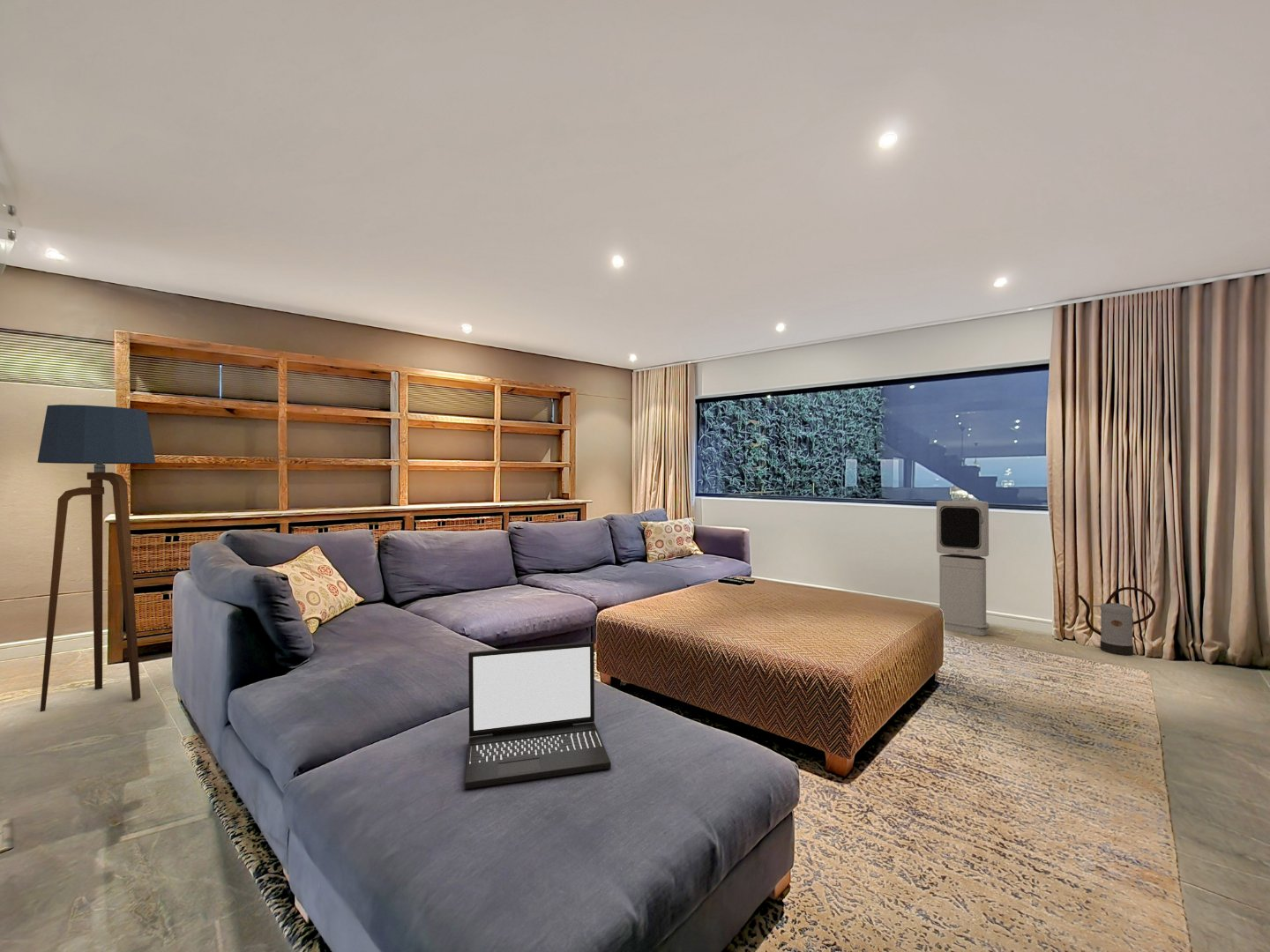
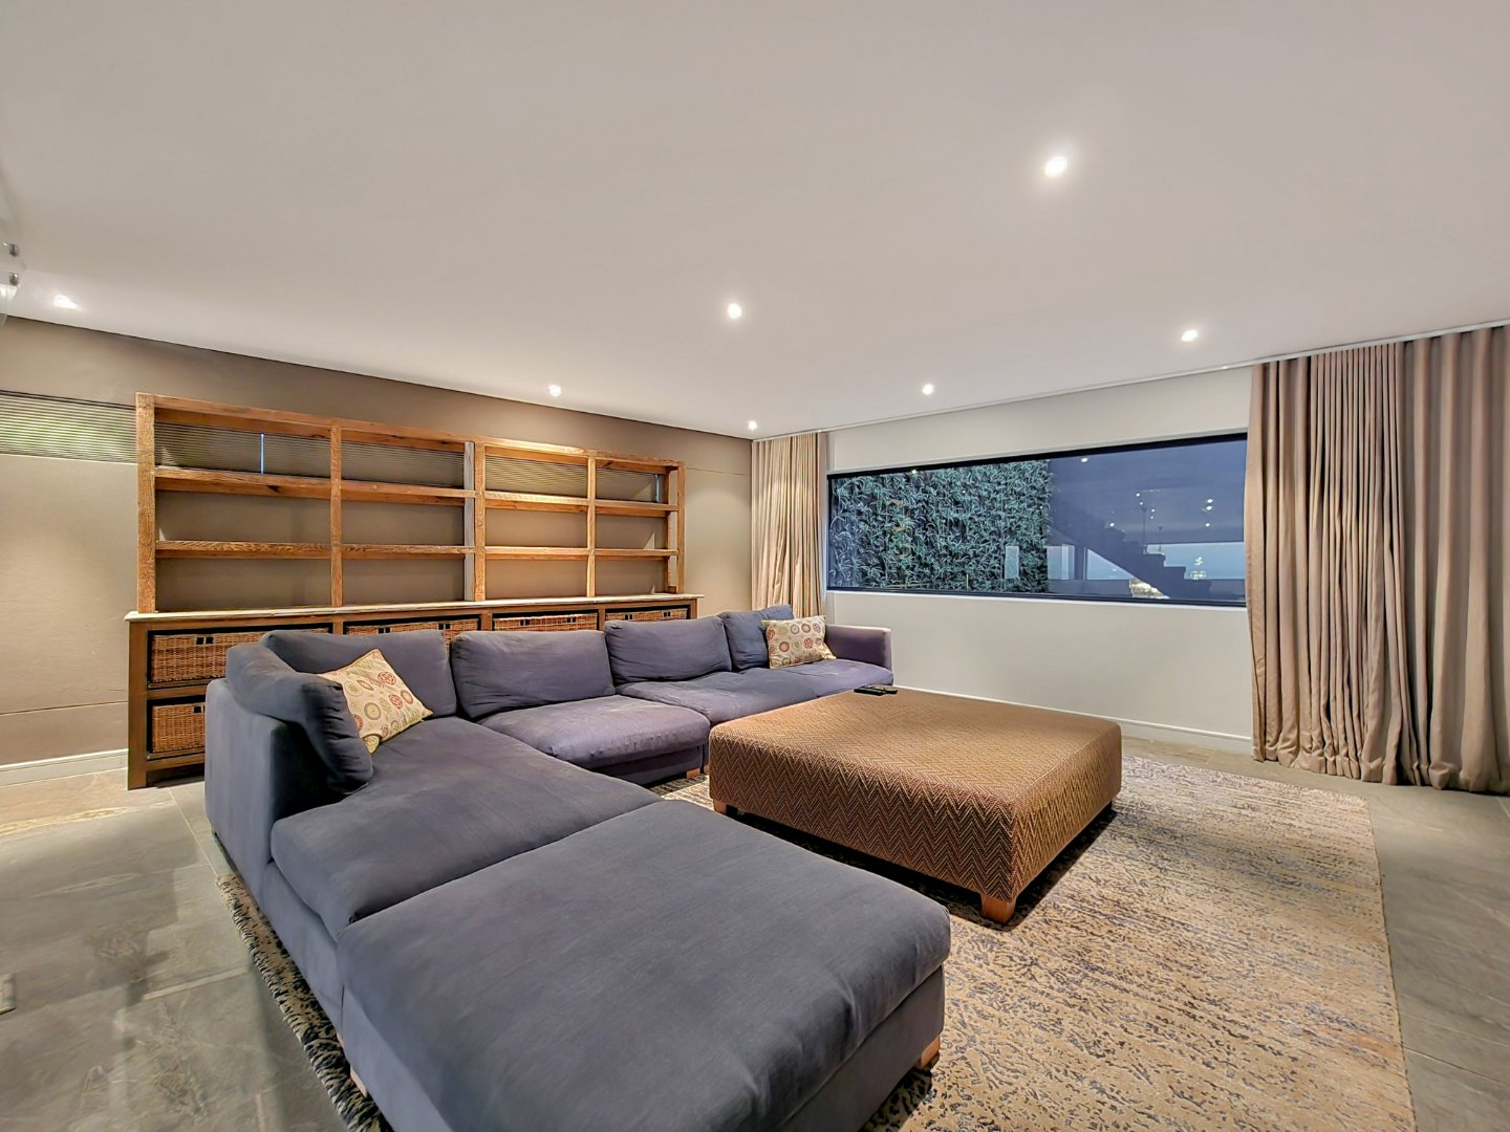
- laptop (536, 707)
- air purifier (965, 564)
- watering can (1115, 618)
- floor lamp (100, 554)
